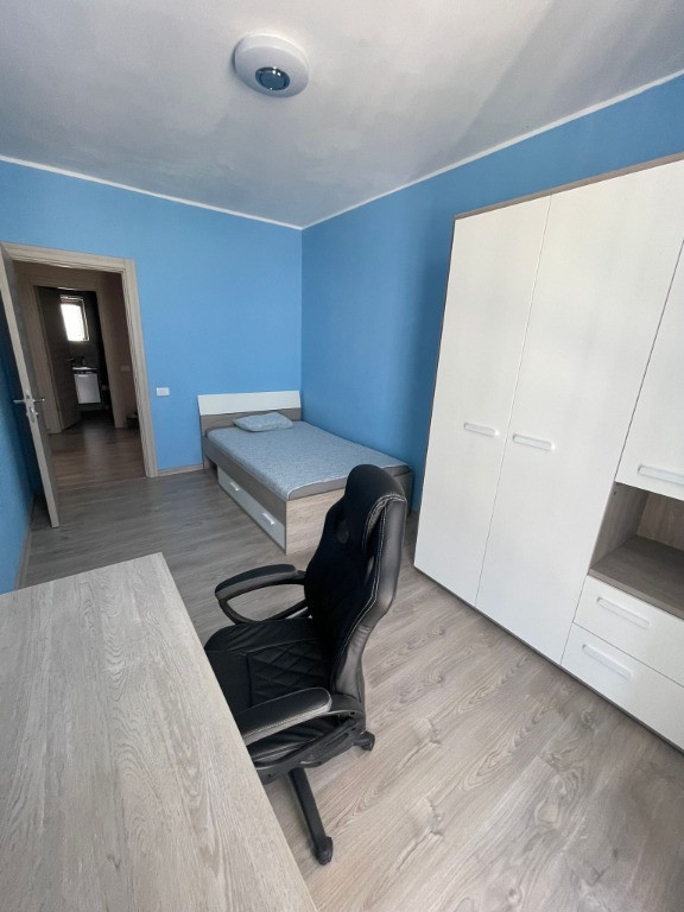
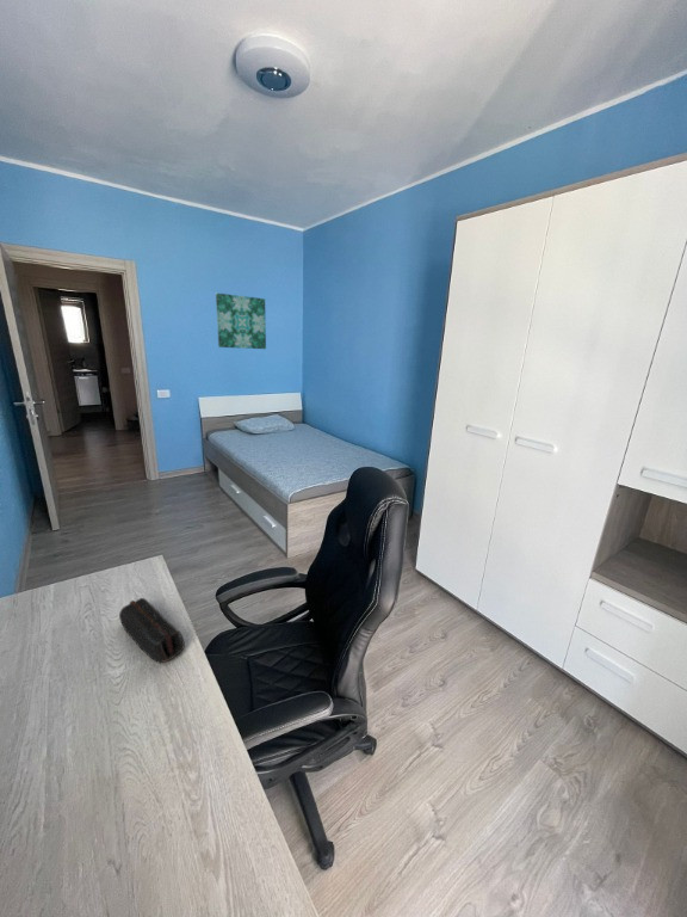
+ wall art (241, 322)
+ pencil case (149, 621)
